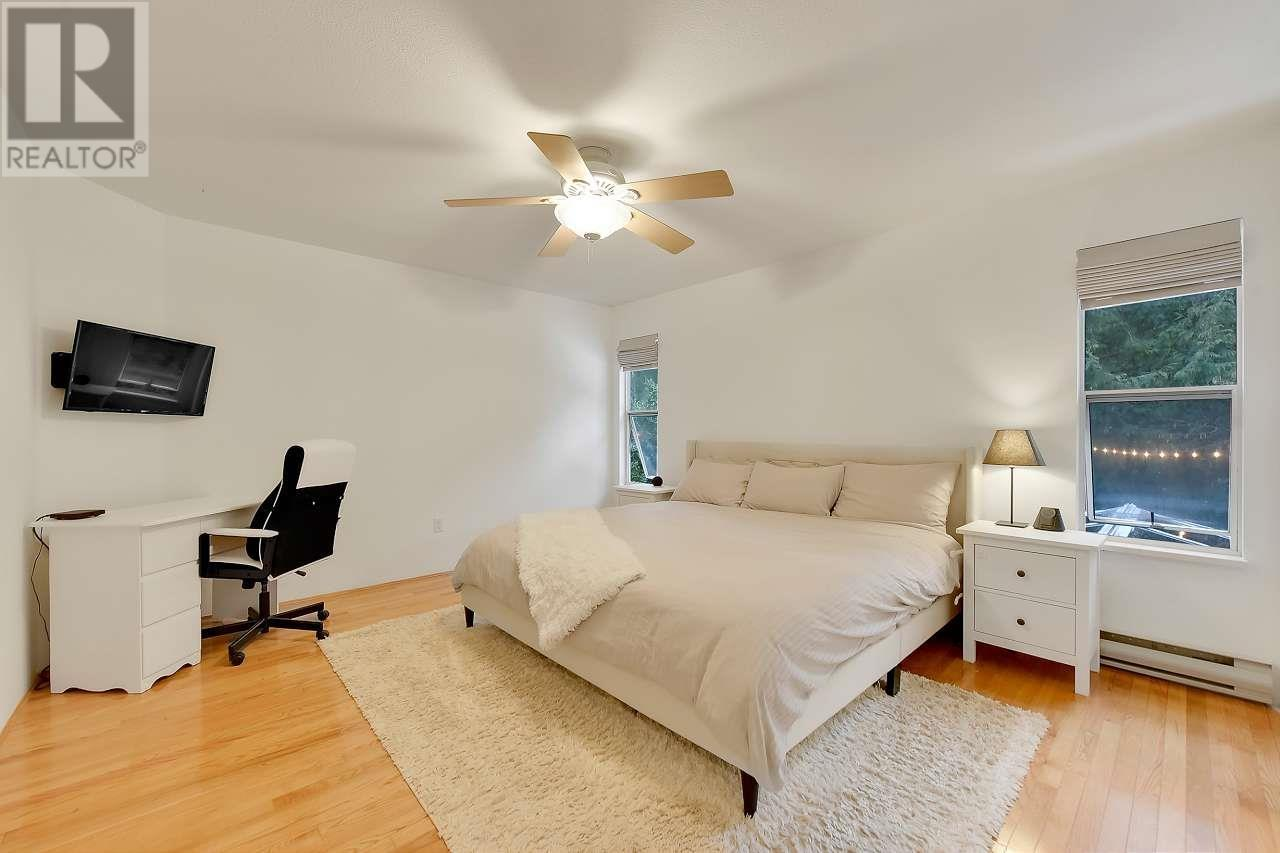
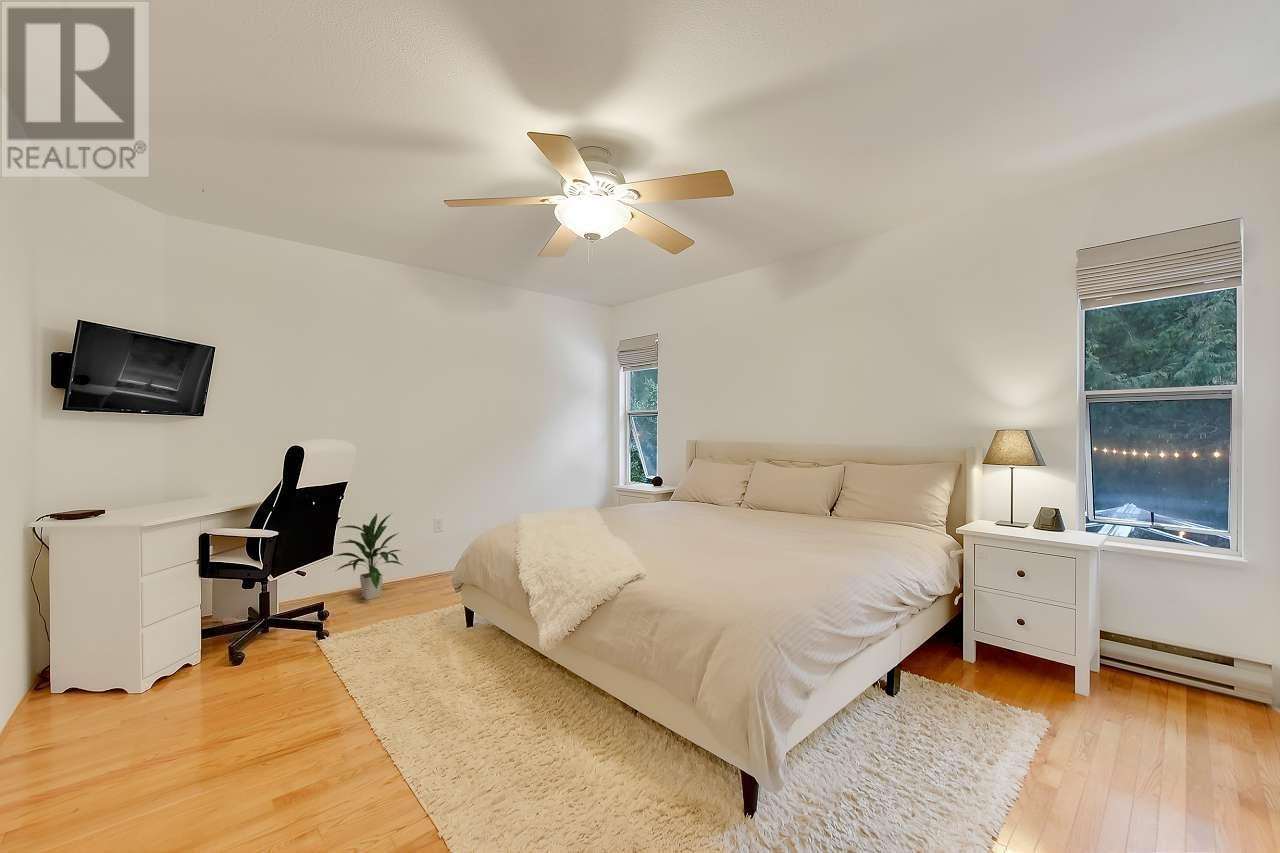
+ indoor plant (370, 556)
